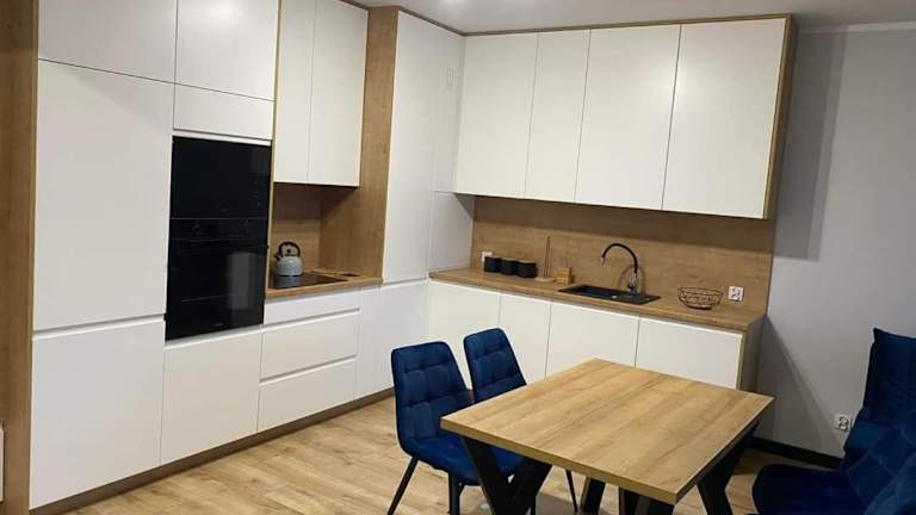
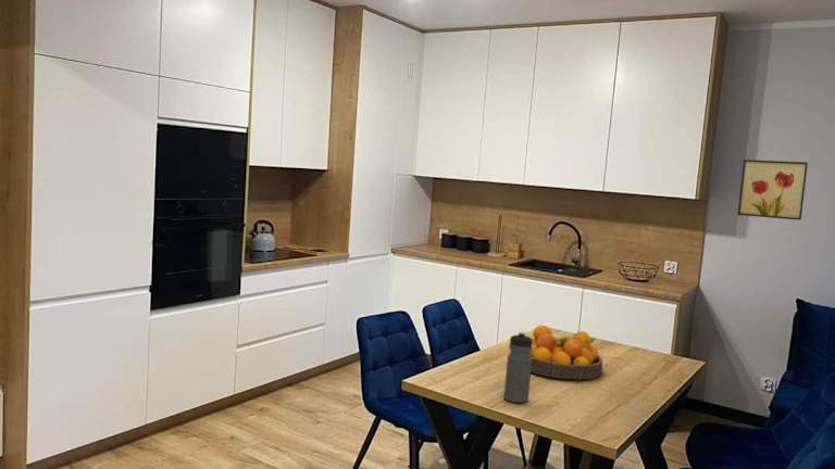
+ wall art (772, 189)
+ water bottle (519, 366)
+ fruit bowl (560, 348)
